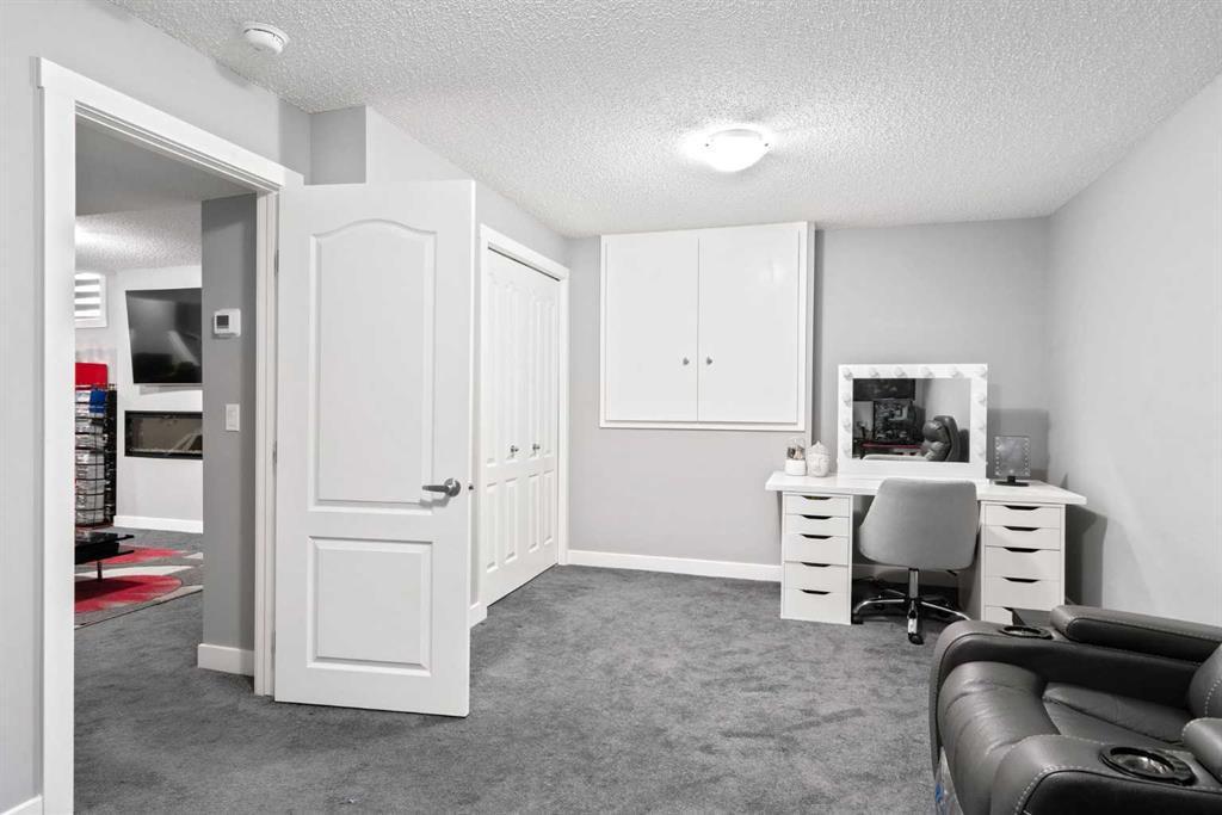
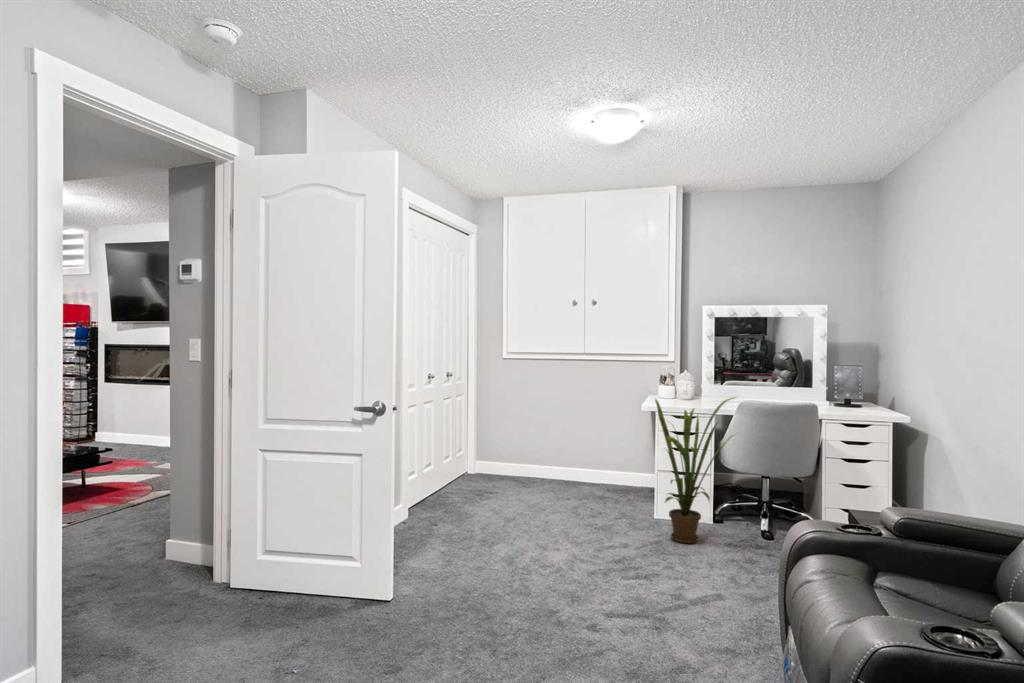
+ house plant (692, 467)
